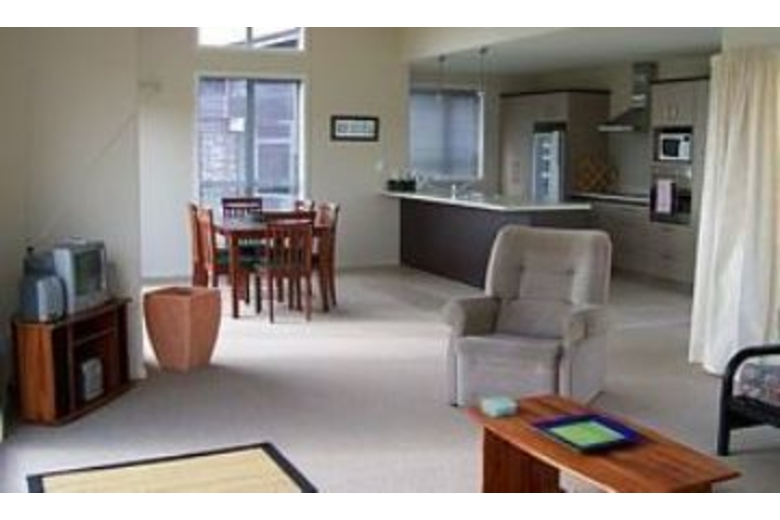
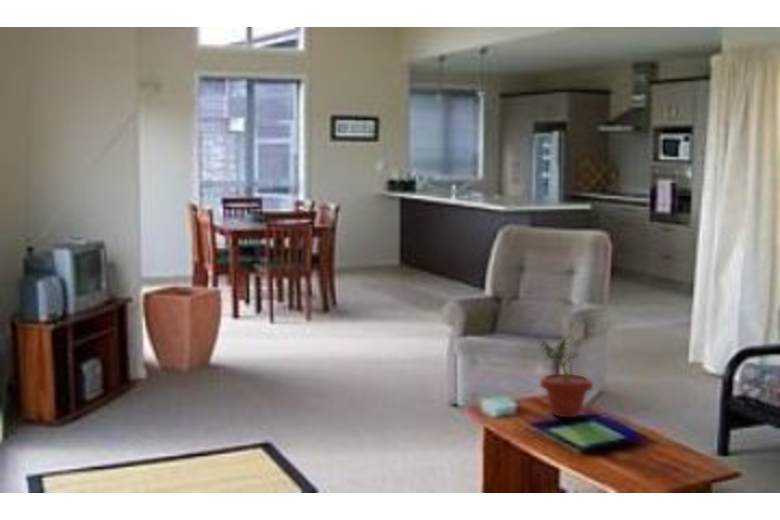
+ potted plant (564, 373)
